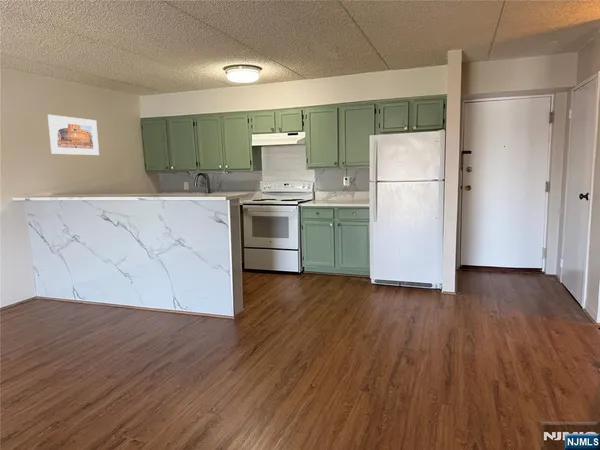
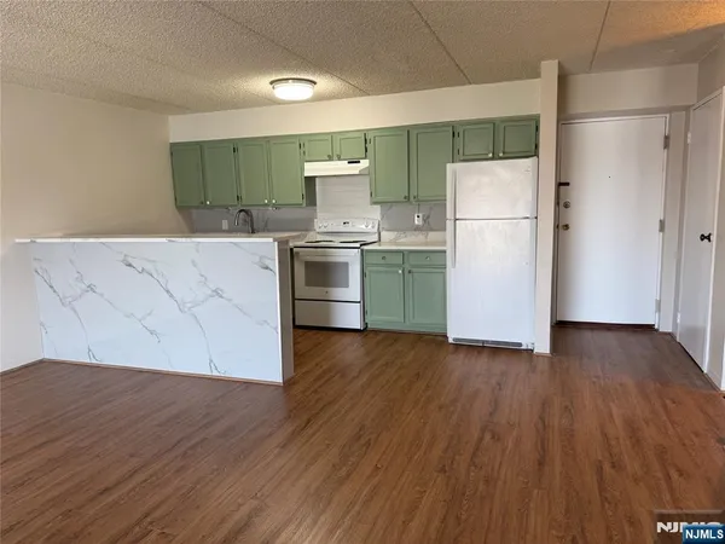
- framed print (75, 136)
